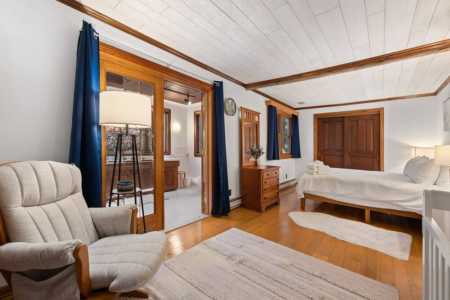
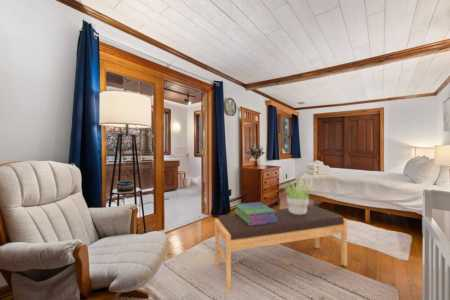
+ bench (280, 240)
+ stack of books (254, 212)
+ potted plant (297, 197)
